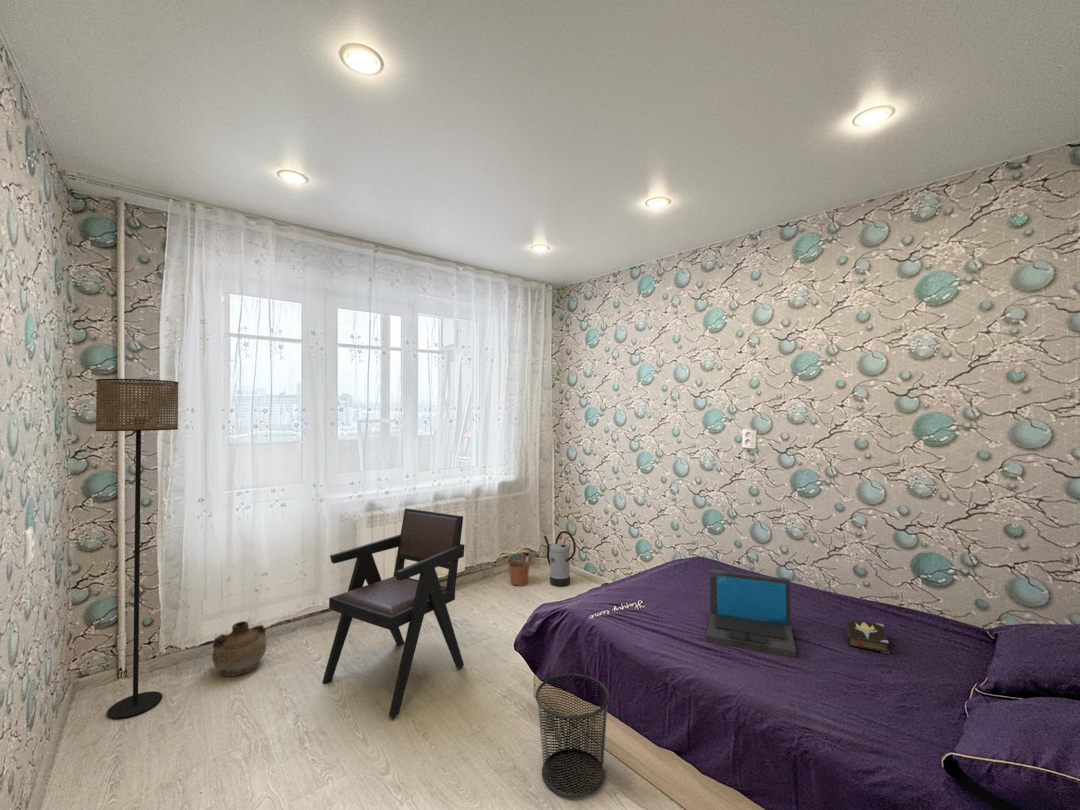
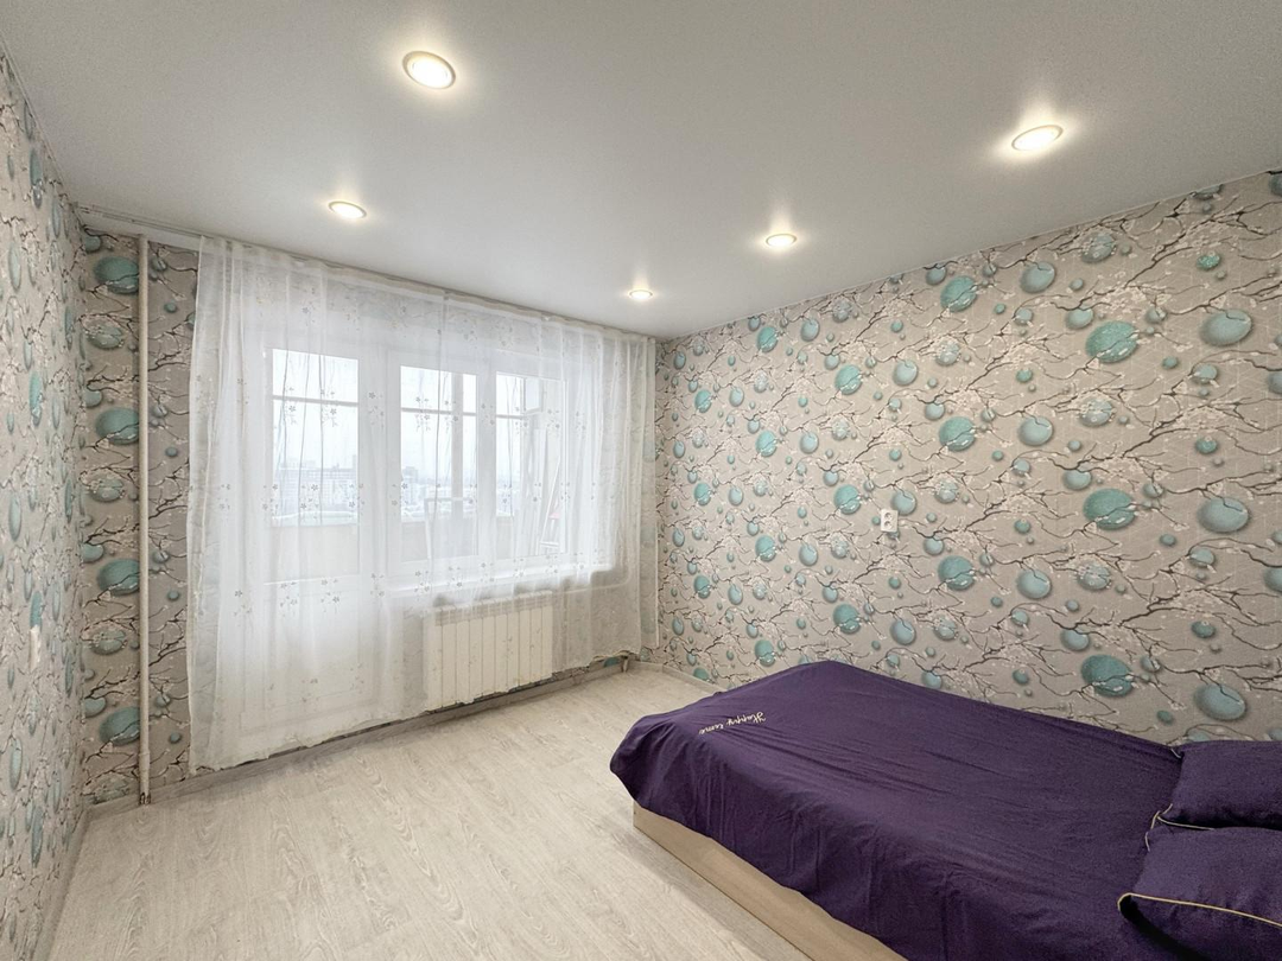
- laptop (749, 609)
- hardback book (866, 634)
- watering can (559, 555)
- floor lamp (137, 541)
- waste bin (572, 732)
- ceramic jug (240, 645)
- plant pot (518, 568)
- armchair (399, 596)
